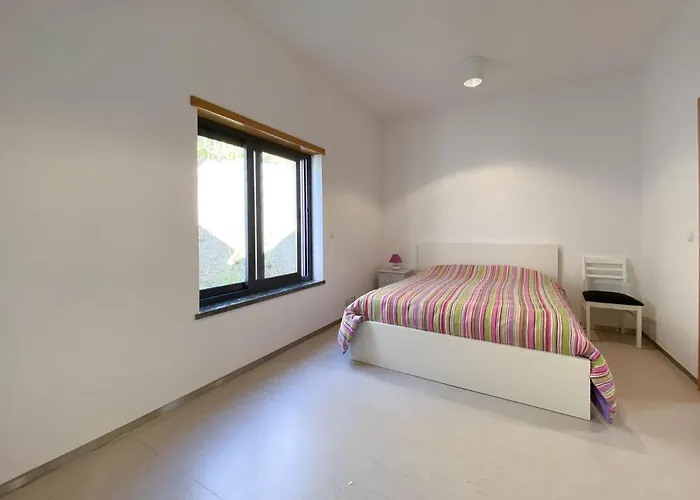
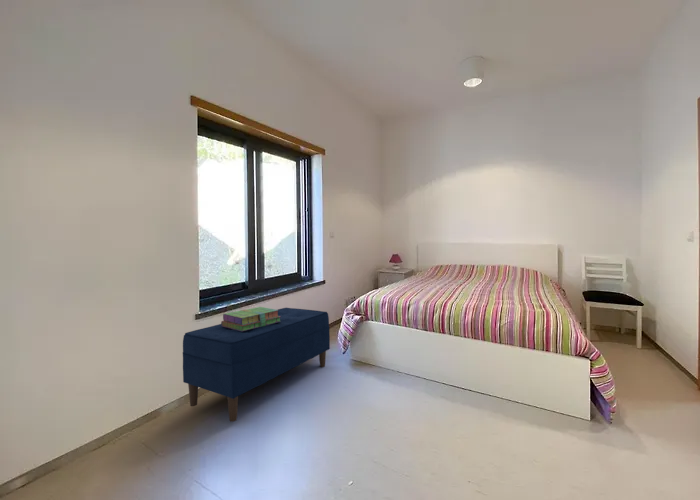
+ bench (266, 352)
+ stack of books (251, 317)
